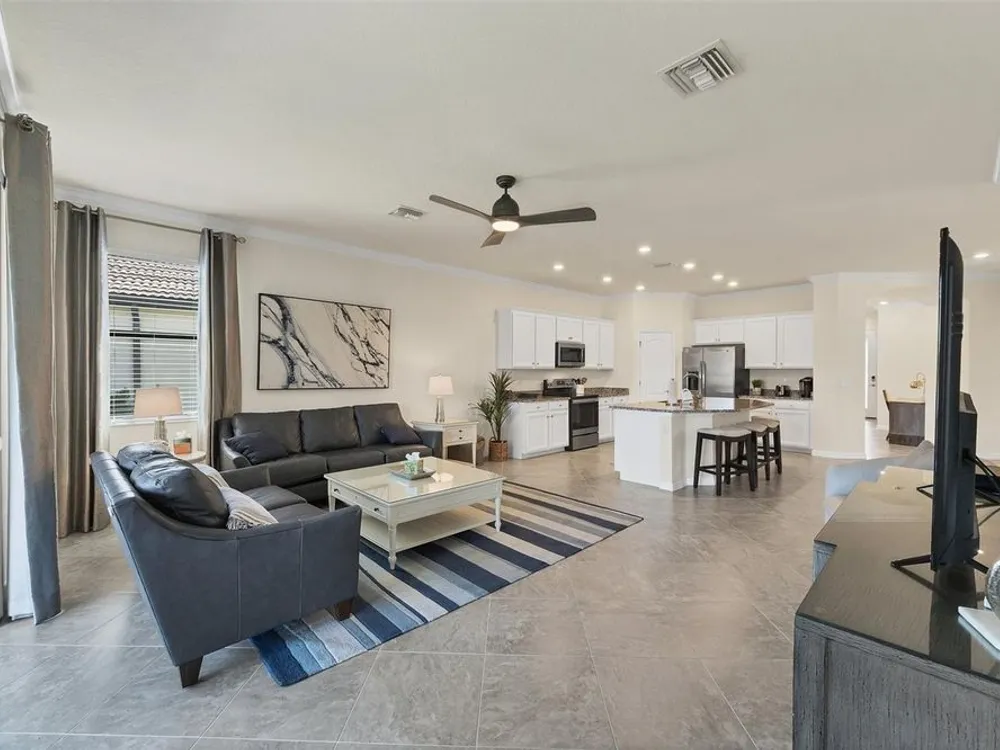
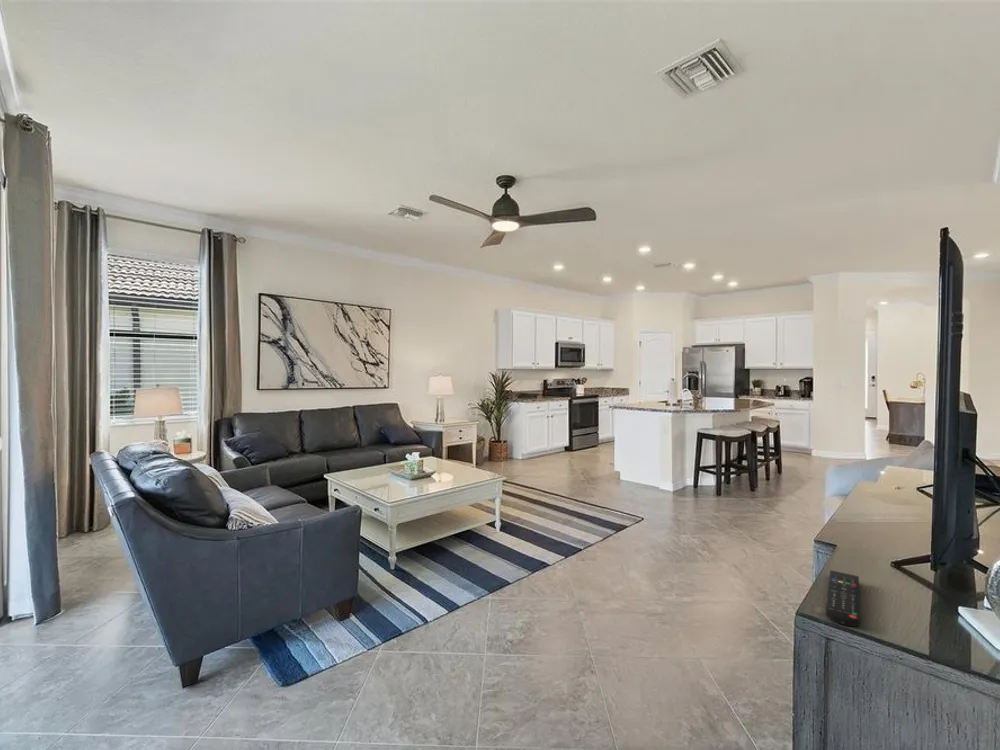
+ remote control (843, 596)
